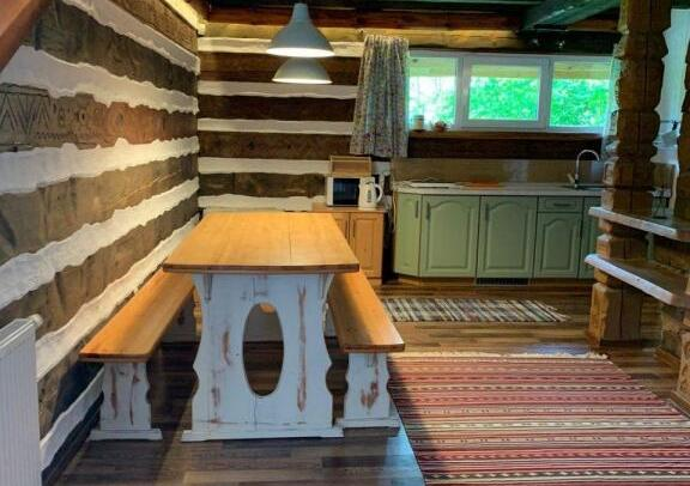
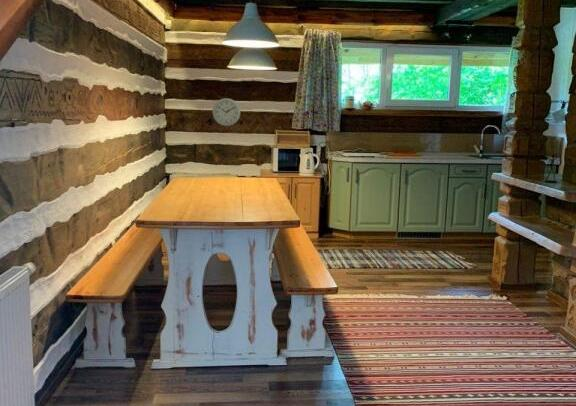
+ wall clock (226, 112)
